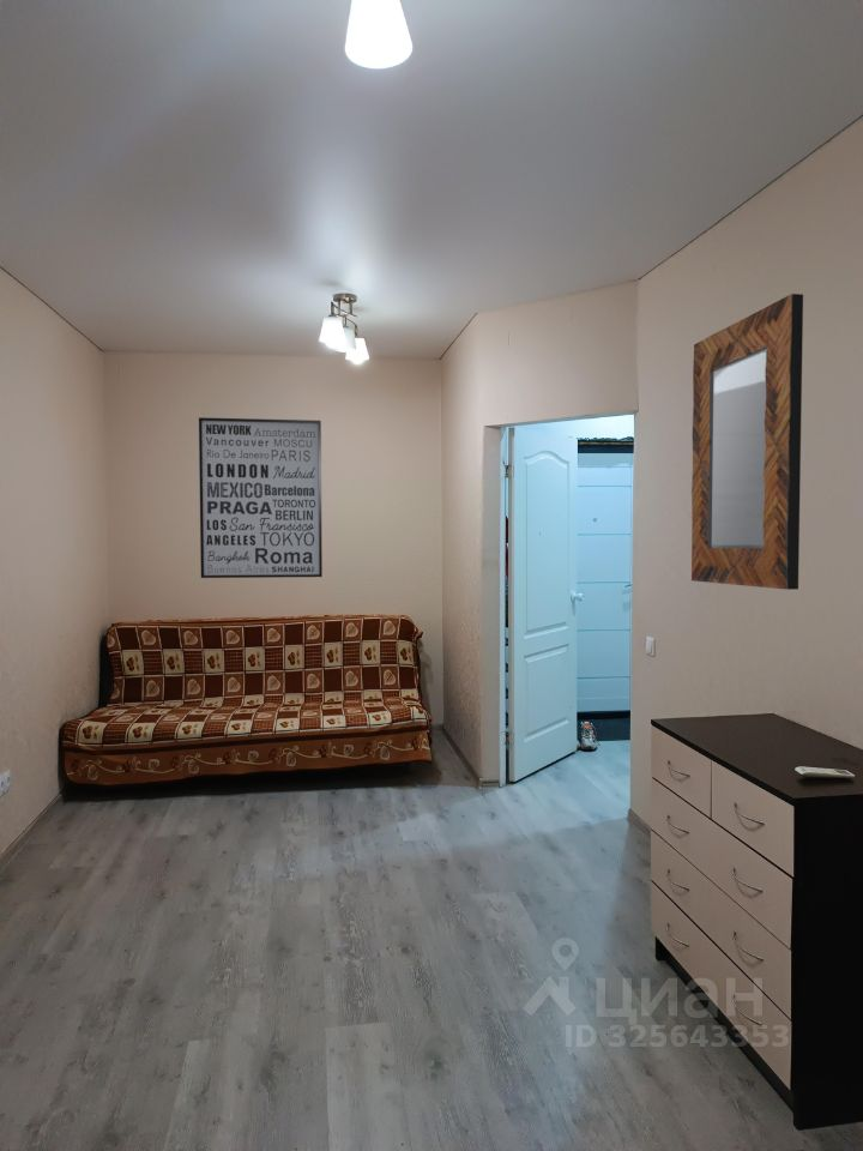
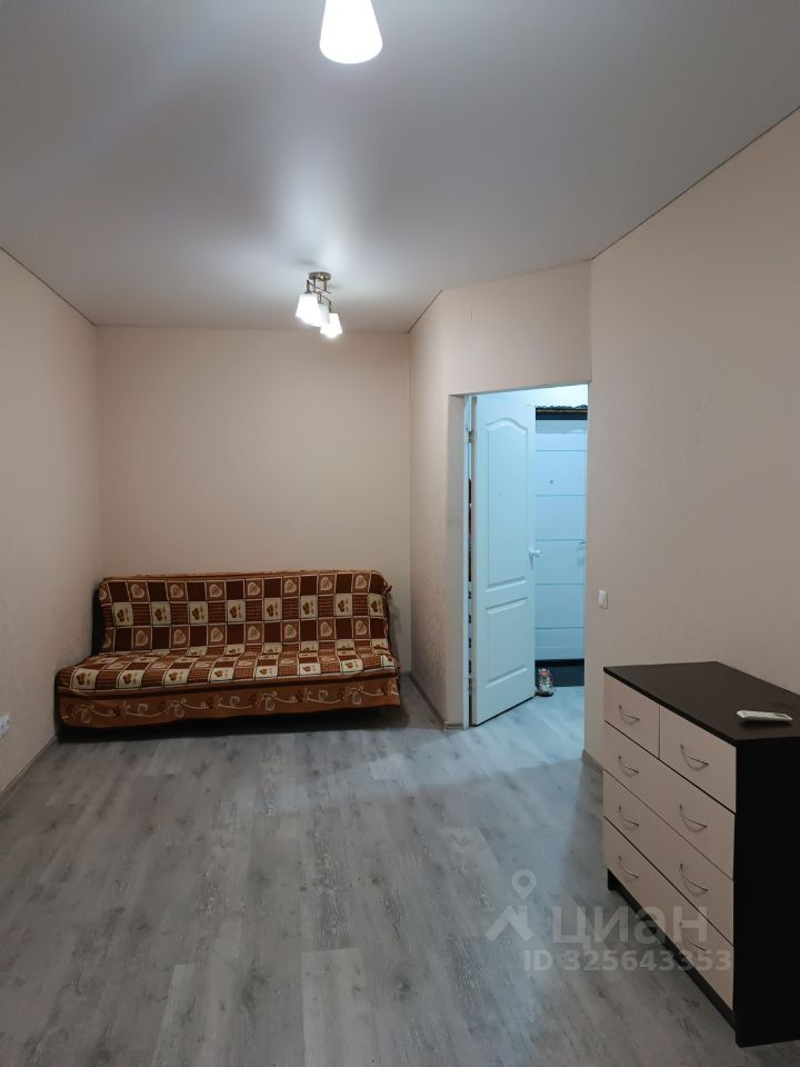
- home mirror (740, 453)
- wall art (261, 499)
